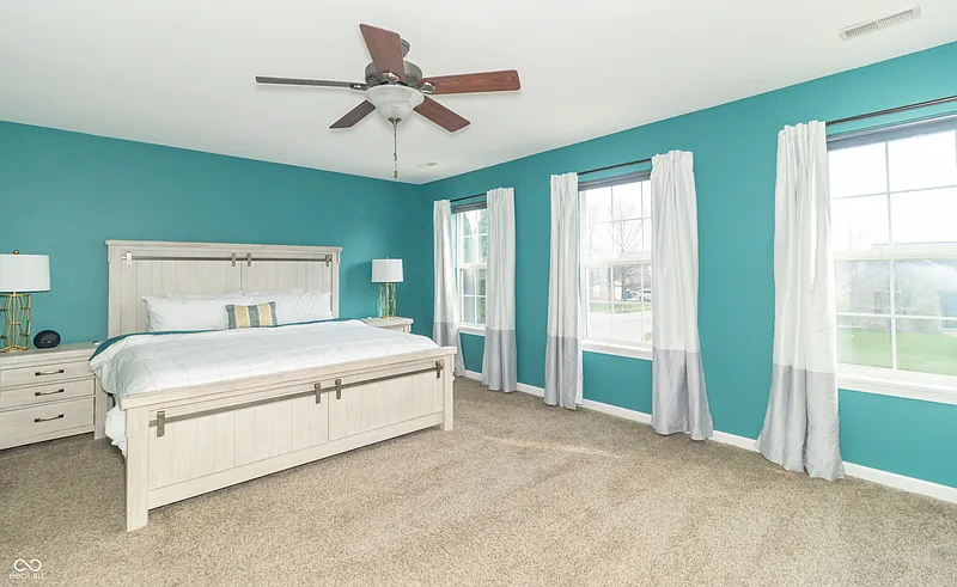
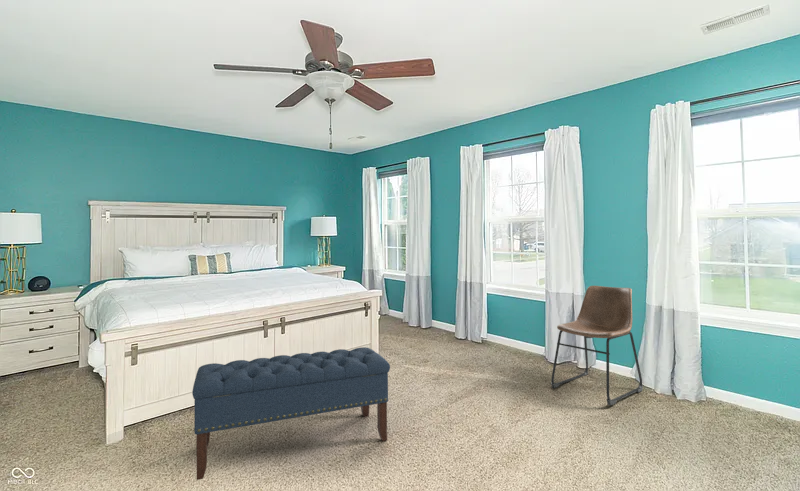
+ bench (295, 401)
+ chair (596, 337)
